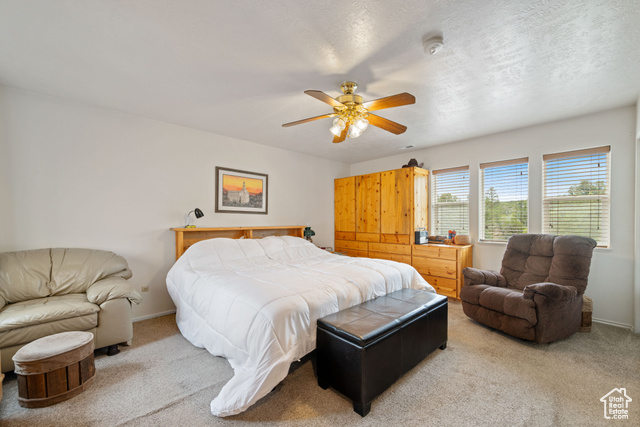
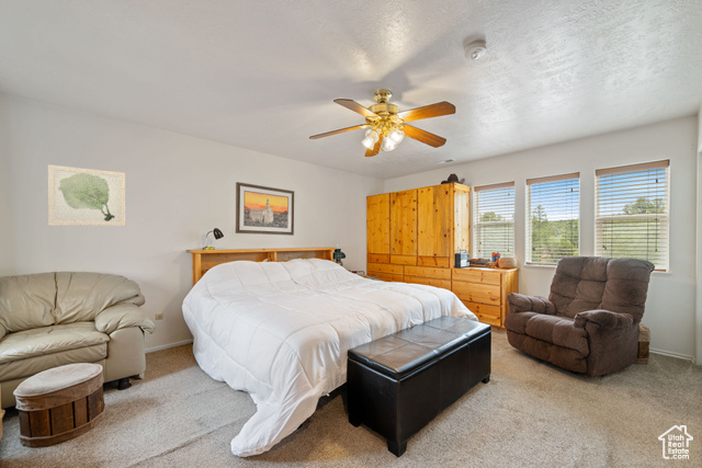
+ wall art (89, 197)
